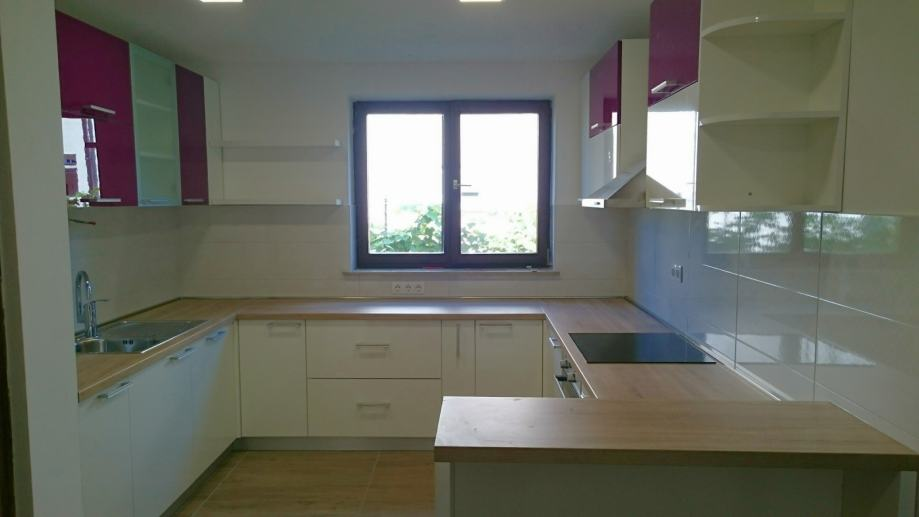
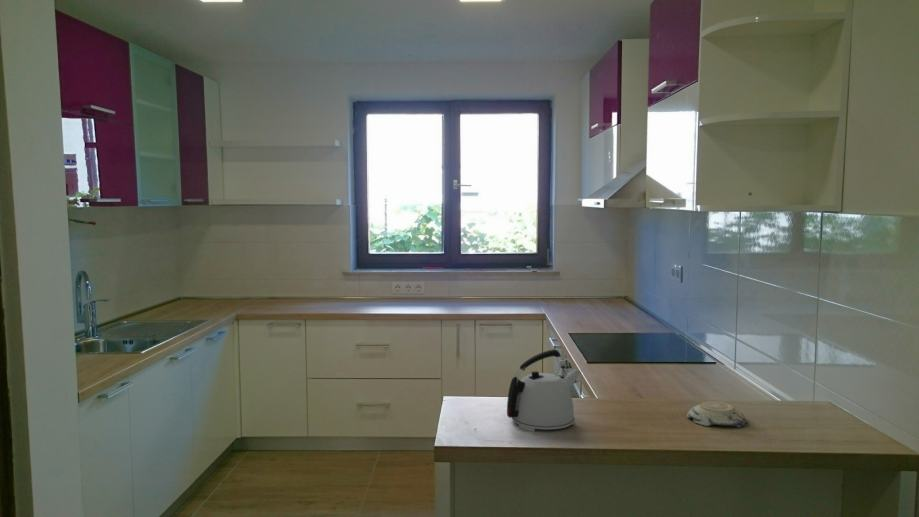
+ decorative bowl (716, 412)
+ kettle (544, 385)
